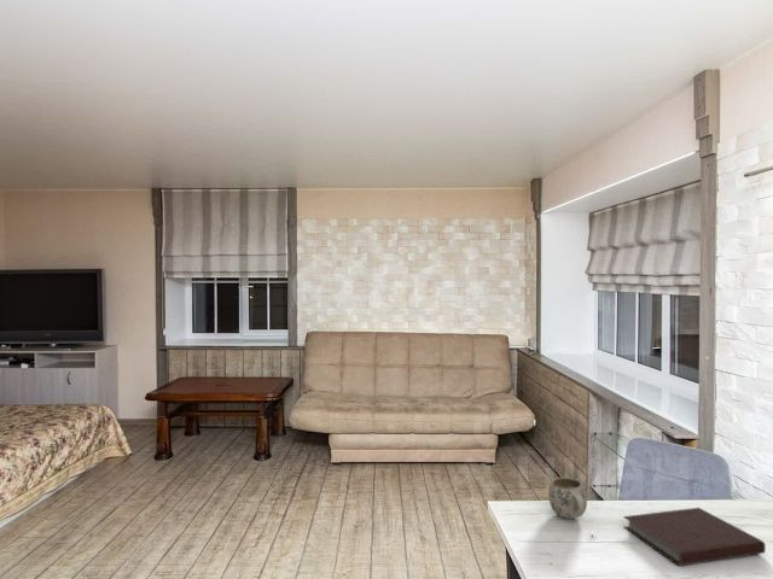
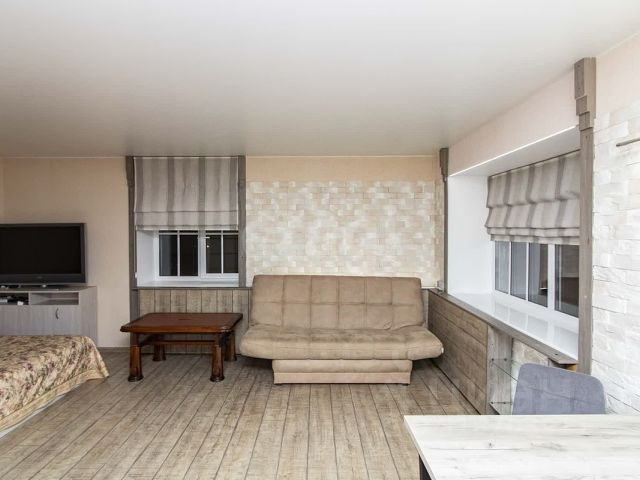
- mug (570, 501)
- notebook (690, 534)
